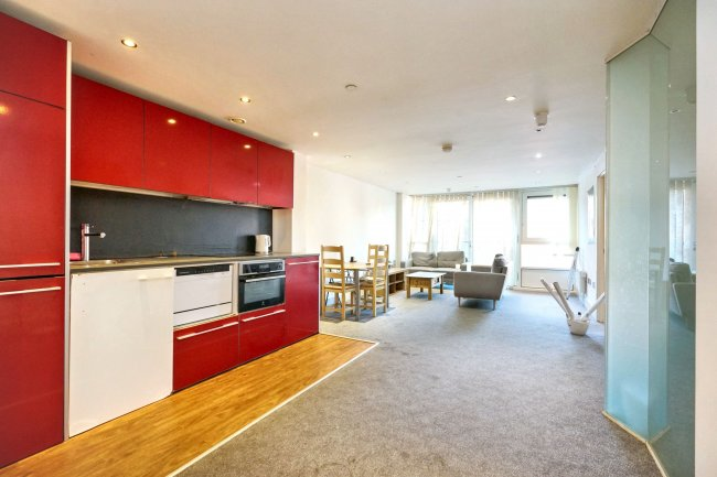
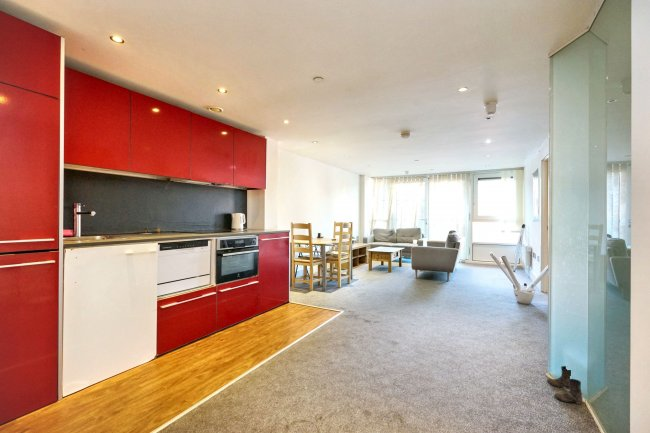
+ boots (563, 382)
